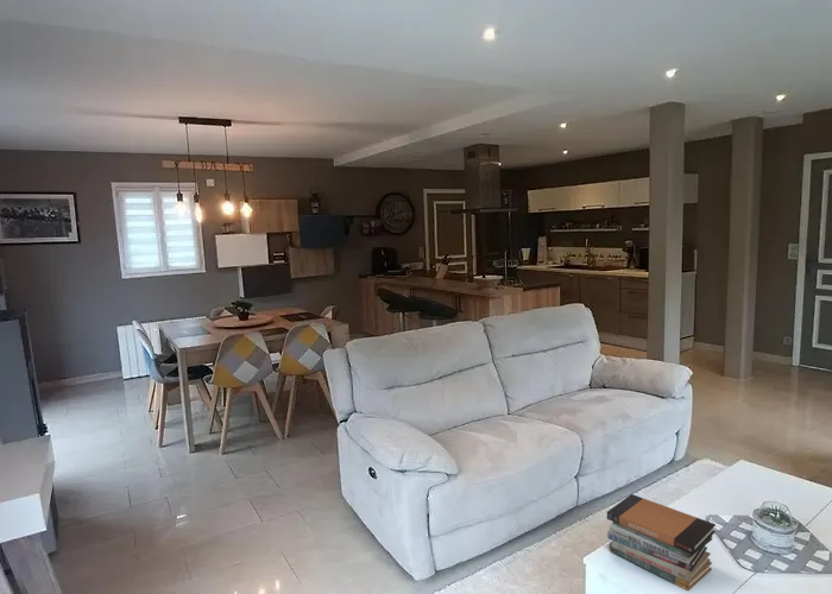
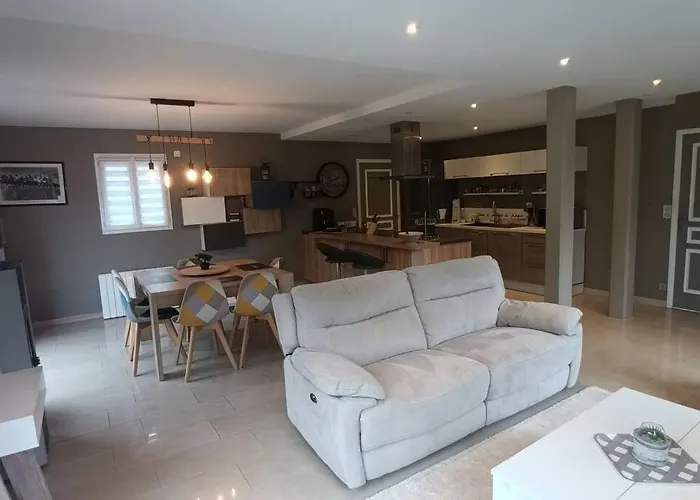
- book stack (657, 538)
